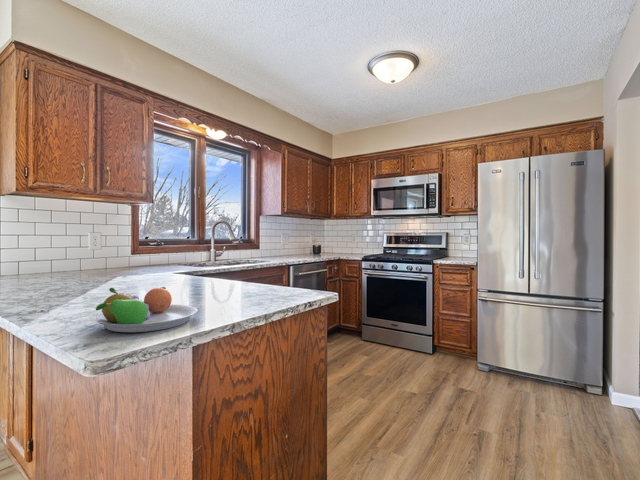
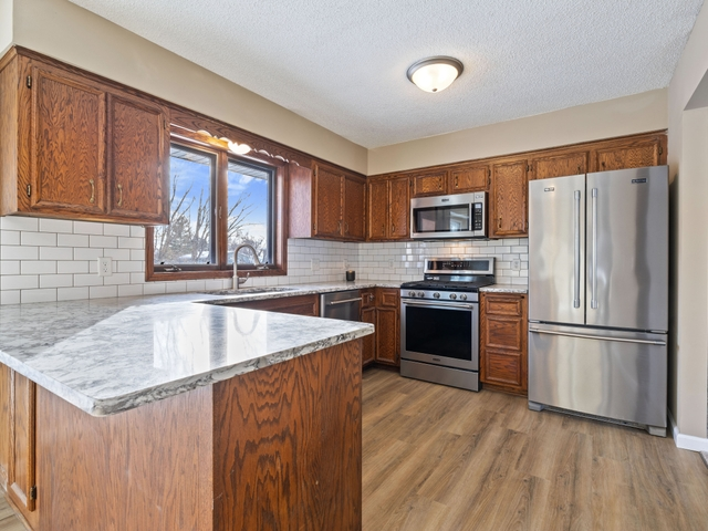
- fruit bowl (145, 304)
